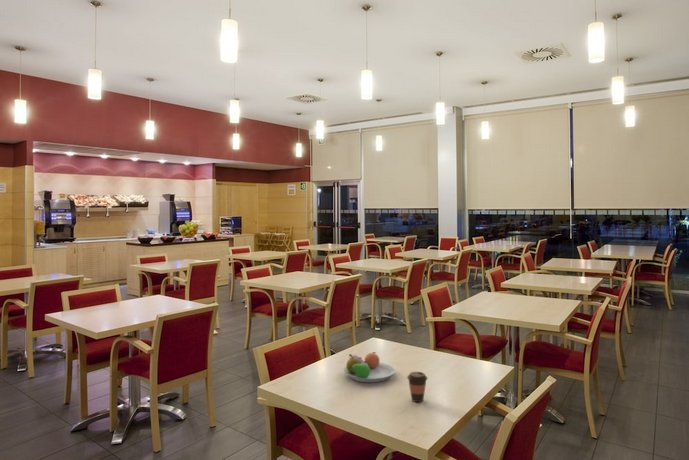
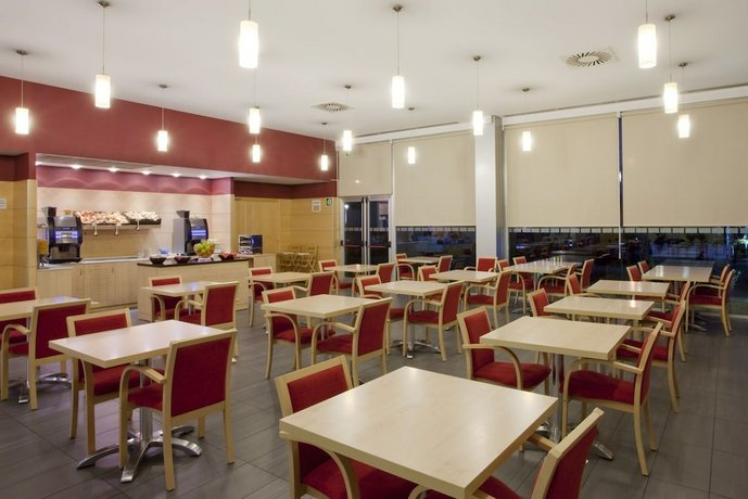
- fruit bowl (367, 365)
- coffee cup (417, 387)
